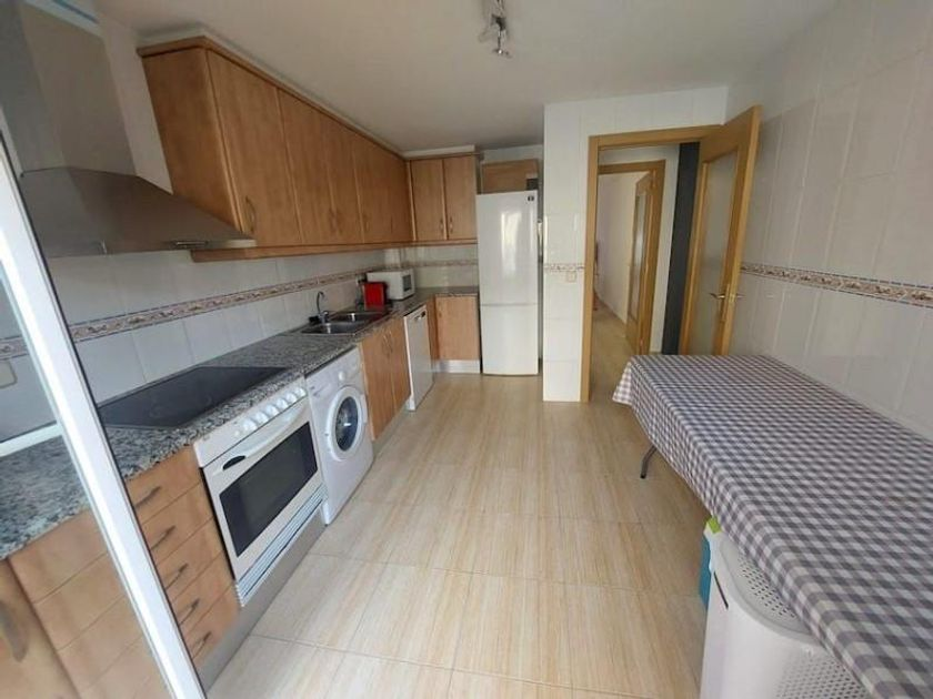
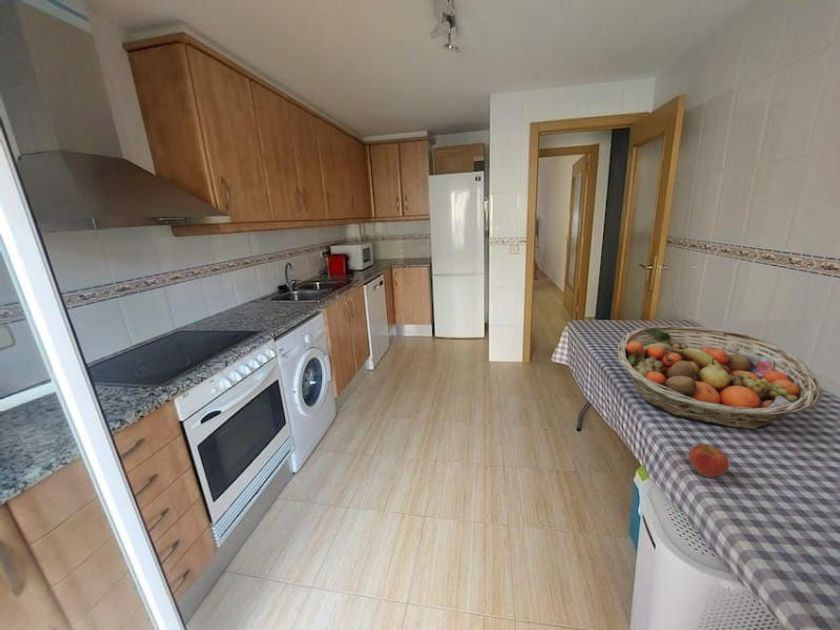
+ fruit basket (702, 372)
+ apple (708, 459)
